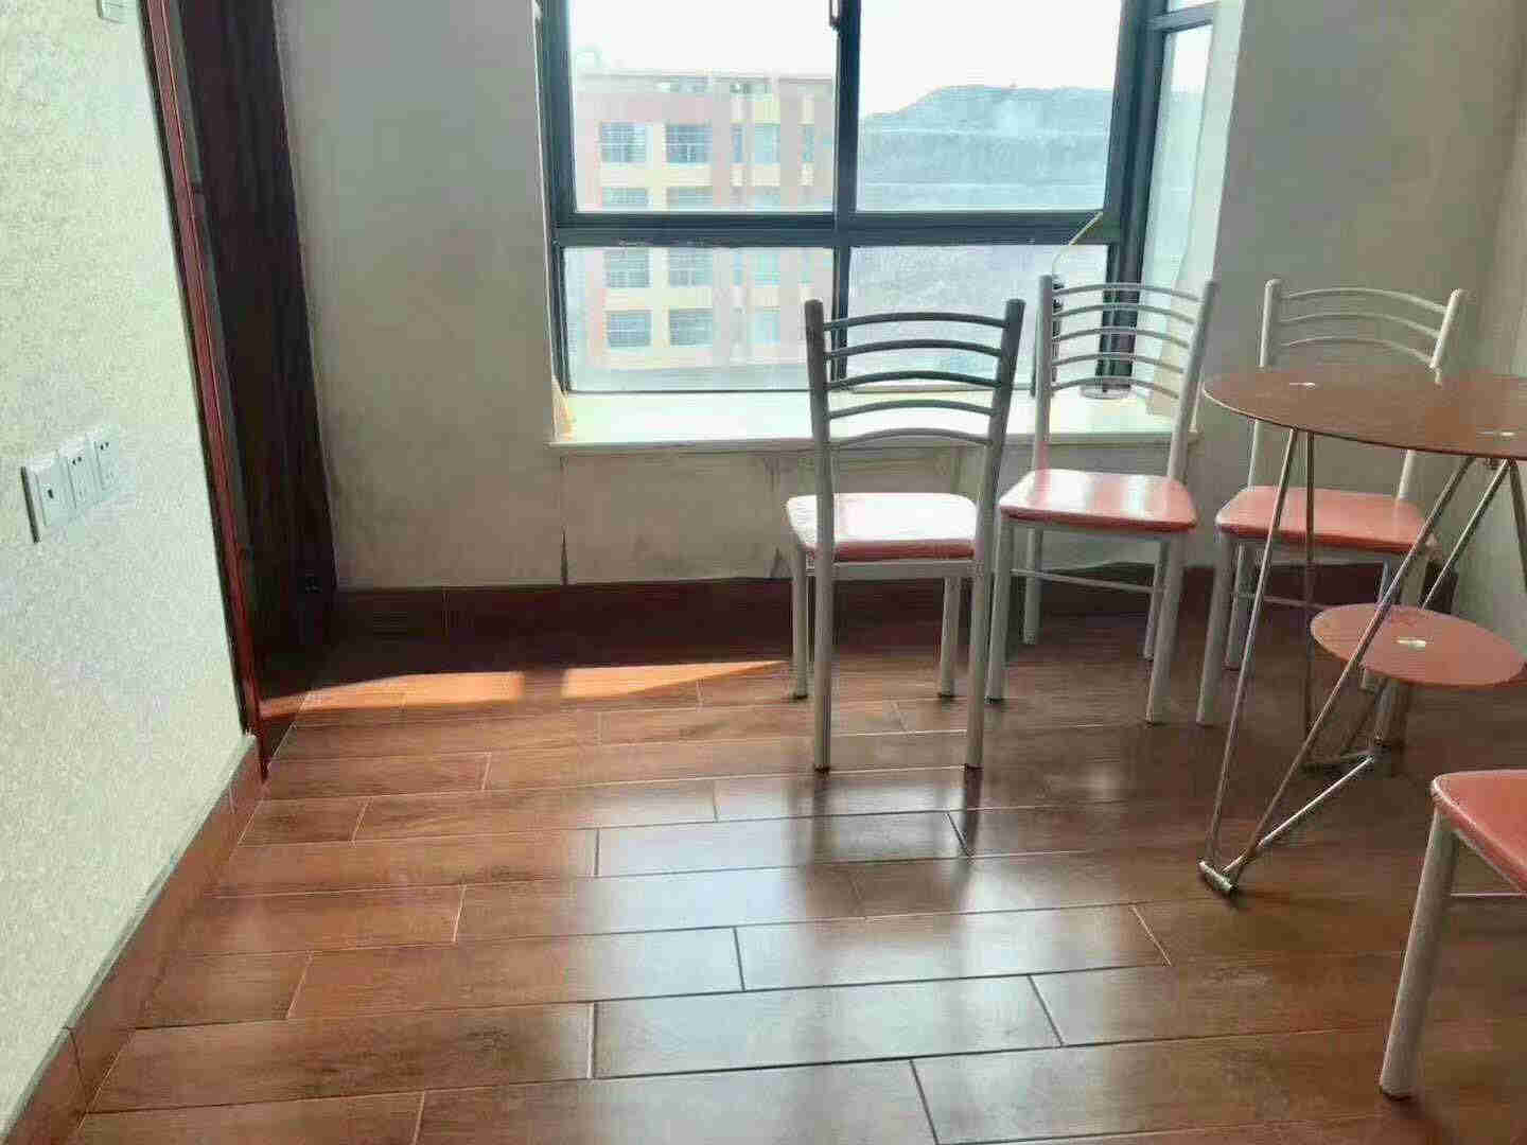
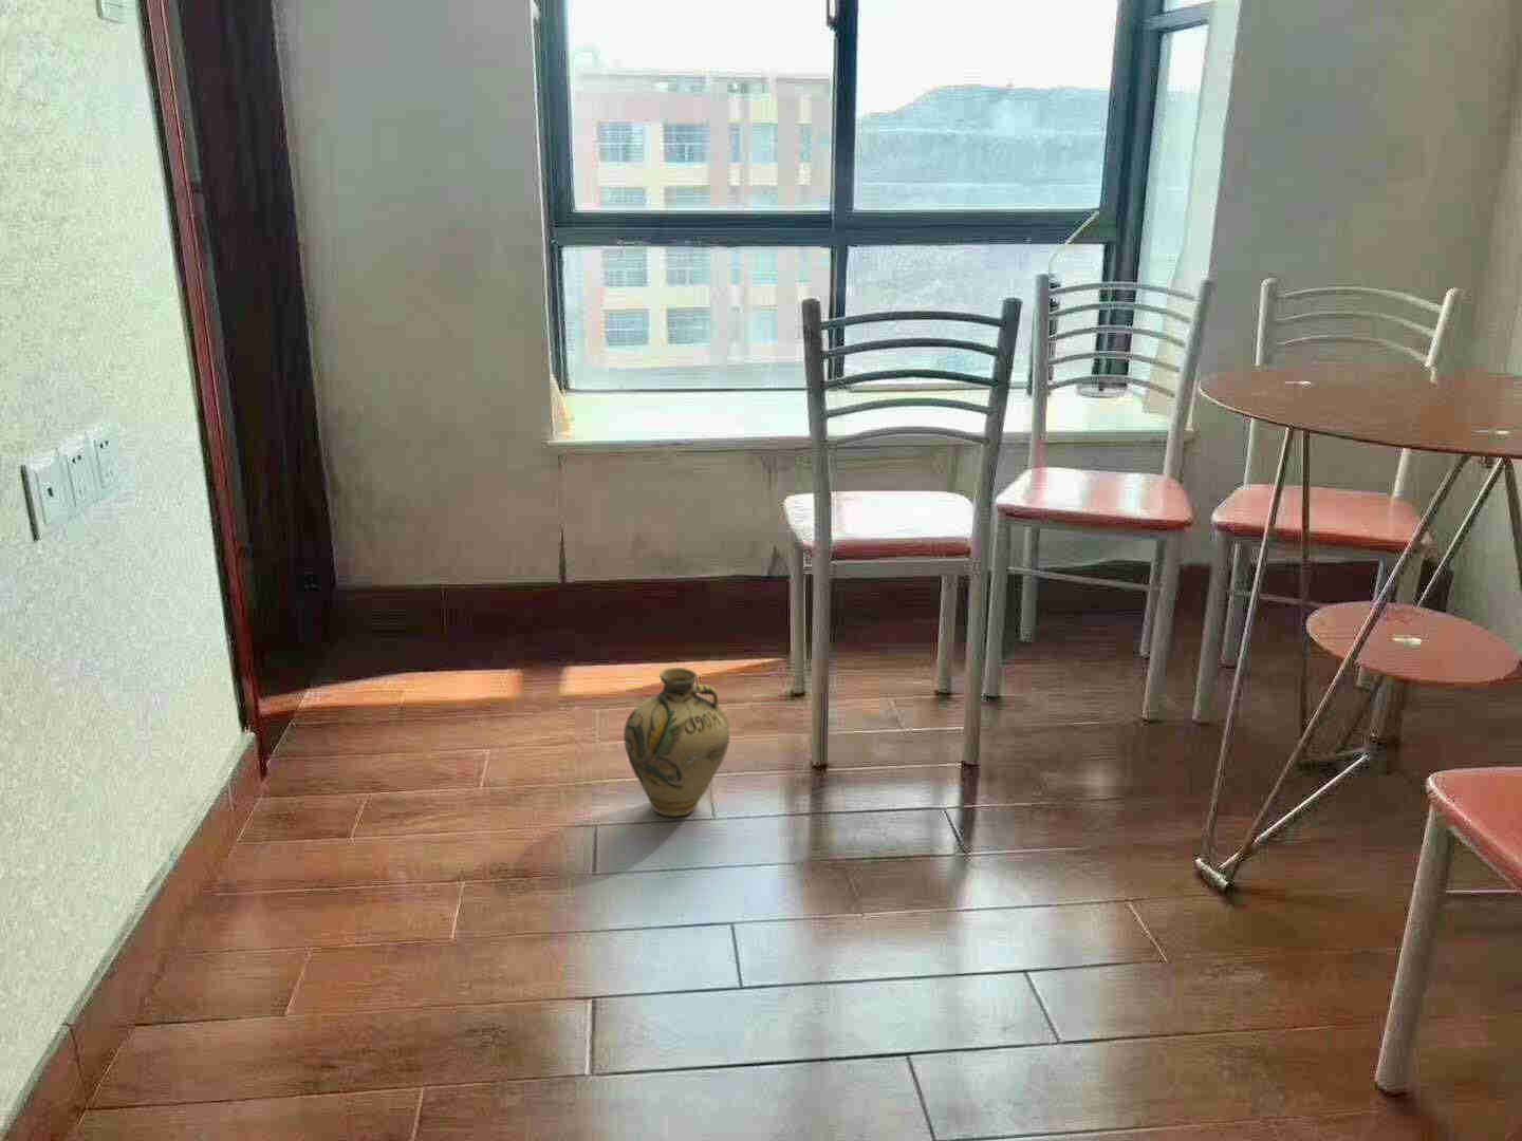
+ jug (676, 742)
